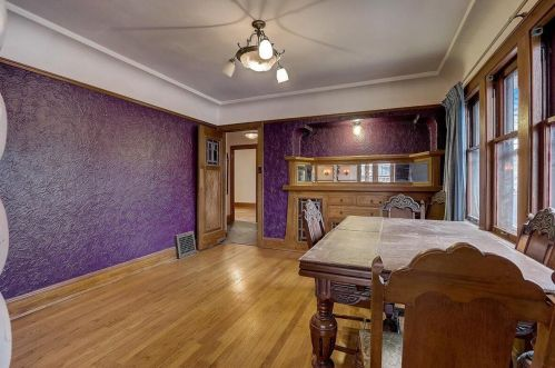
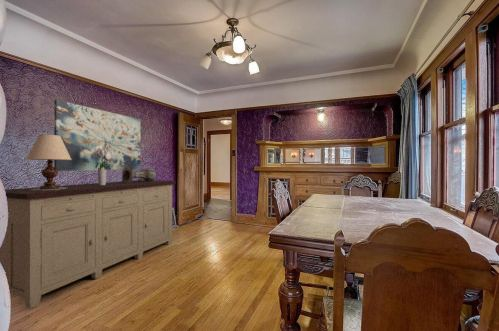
+ sideboard (103, 224)
+ bouquet (103, 164)
+ table lamp (49, 162)
+ wall art (104, 140)
+ decorative urn (141, 174)
